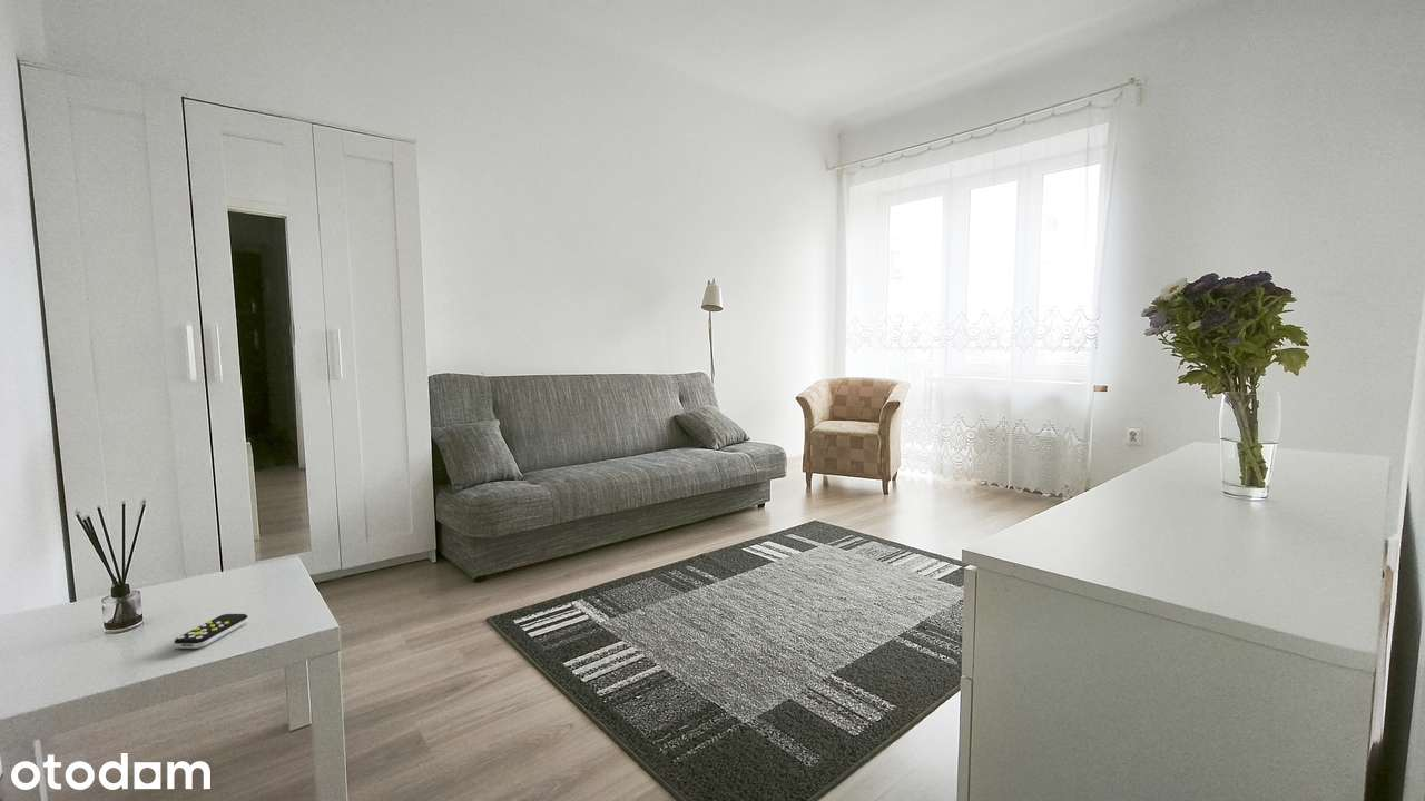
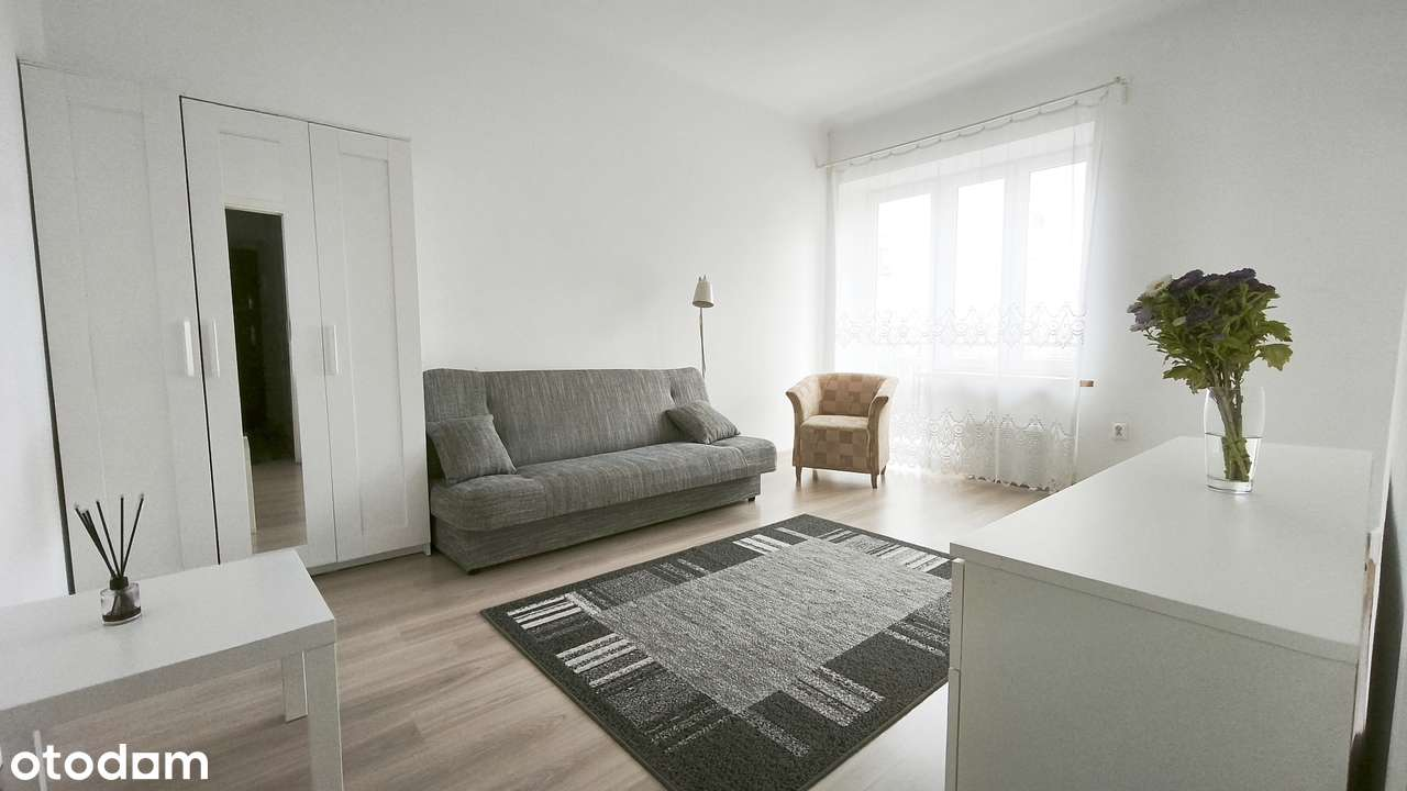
- remote control (213, 630)
